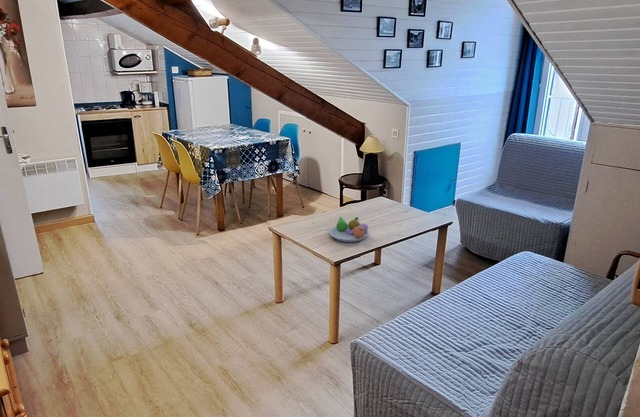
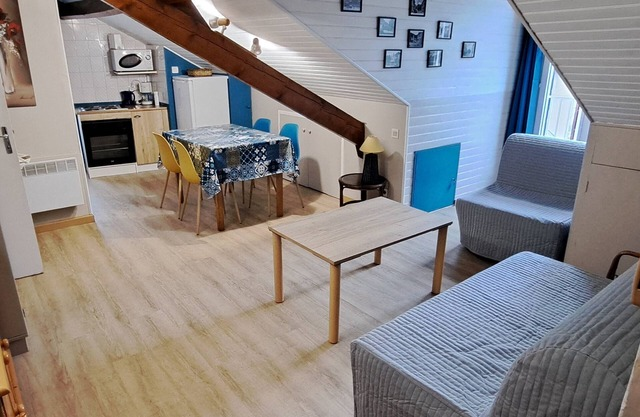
- fruit bowl (348, 227)
